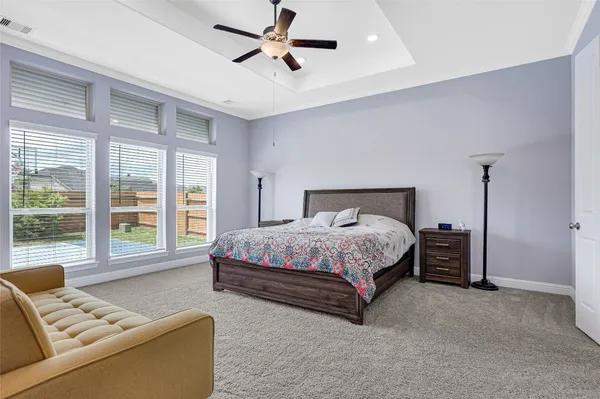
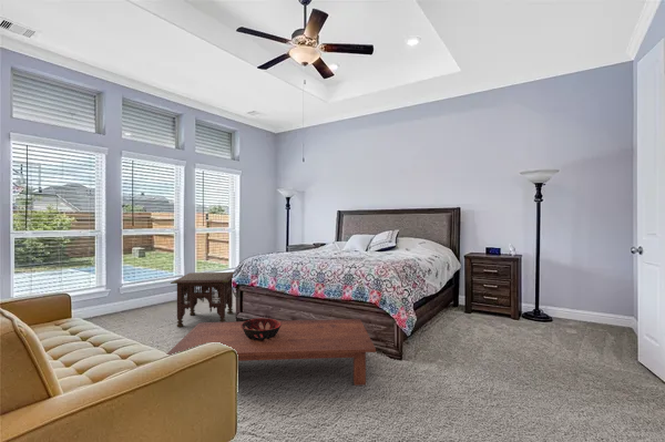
+ coffee table (277, 351)
+ decorative bowl (260, 329)
+ side table (206, 297)
